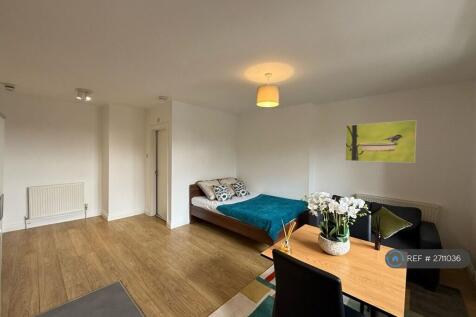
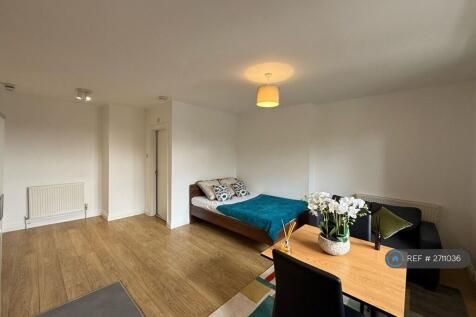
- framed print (377, 142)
